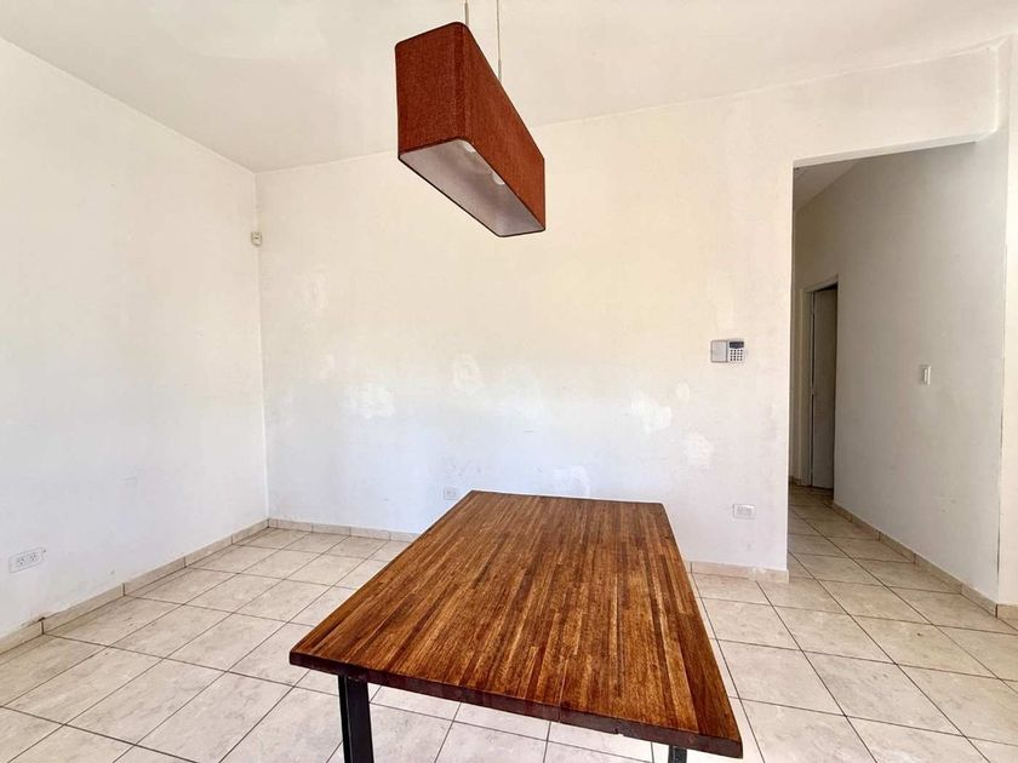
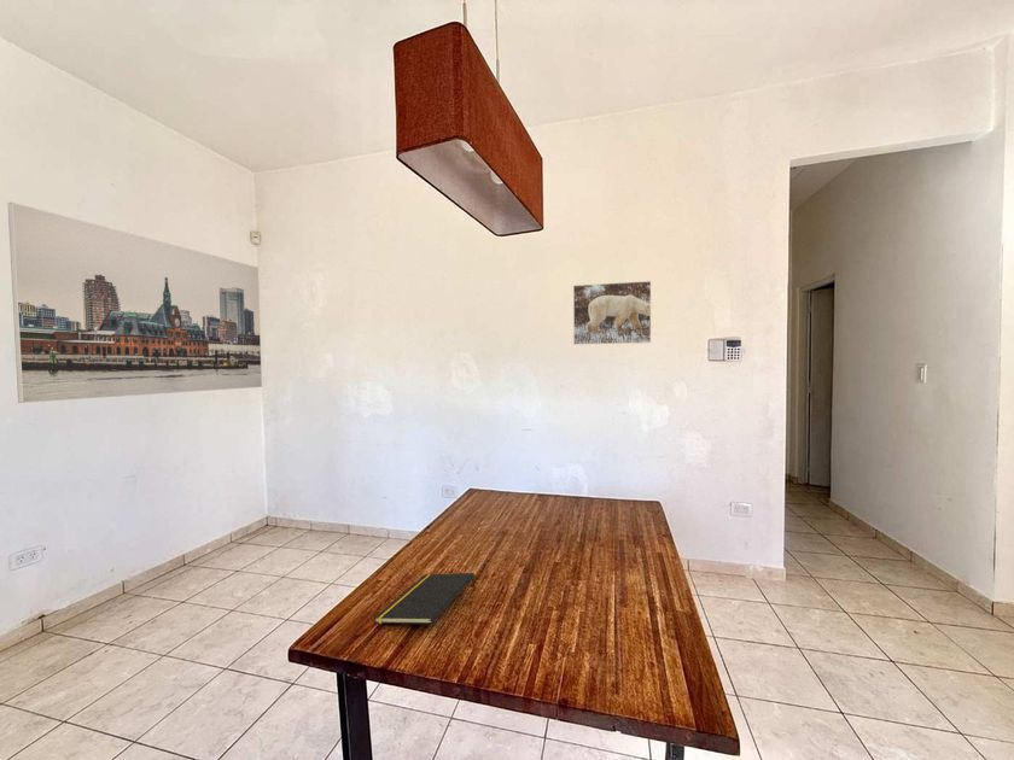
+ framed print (611, 314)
+ notepad (427, 596)
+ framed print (167, 318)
